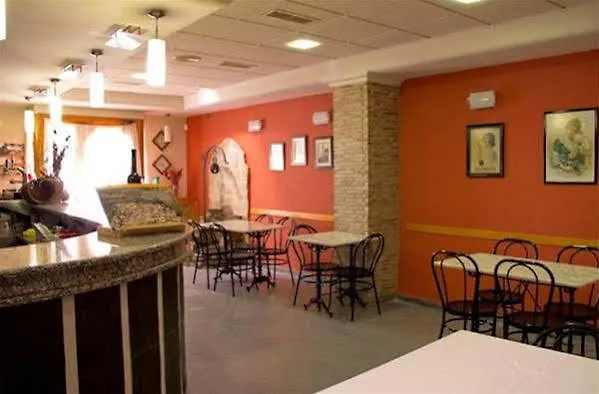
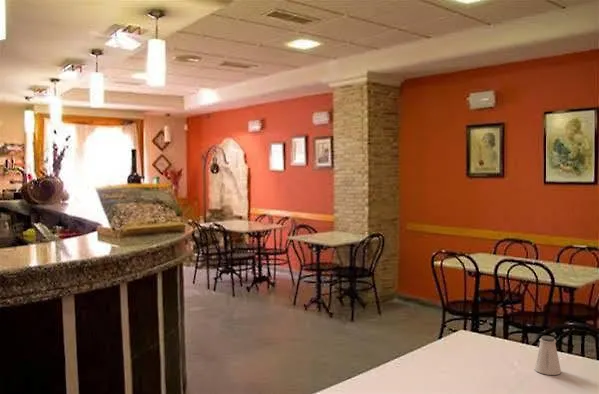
+ saltshaker (547, 354)
